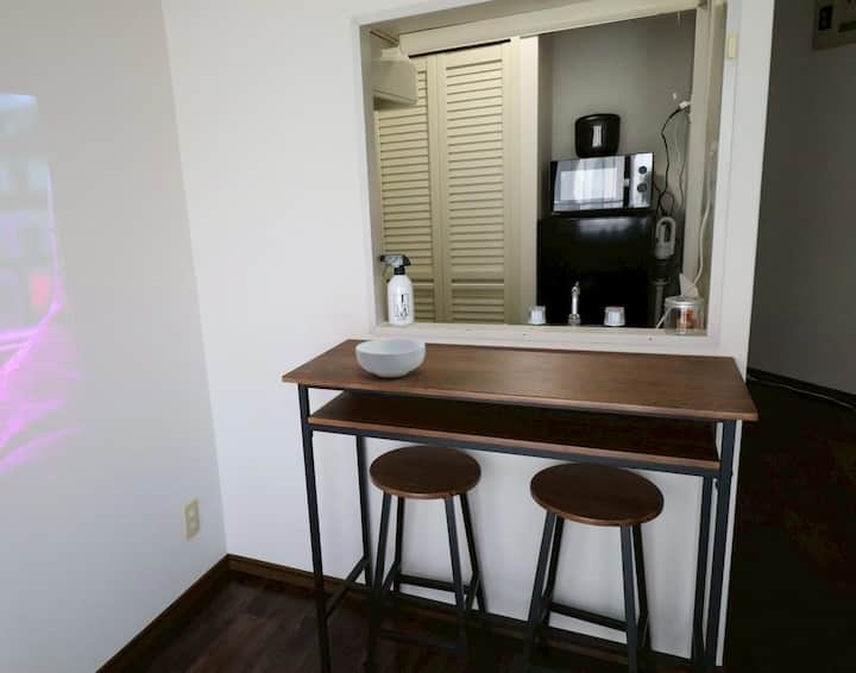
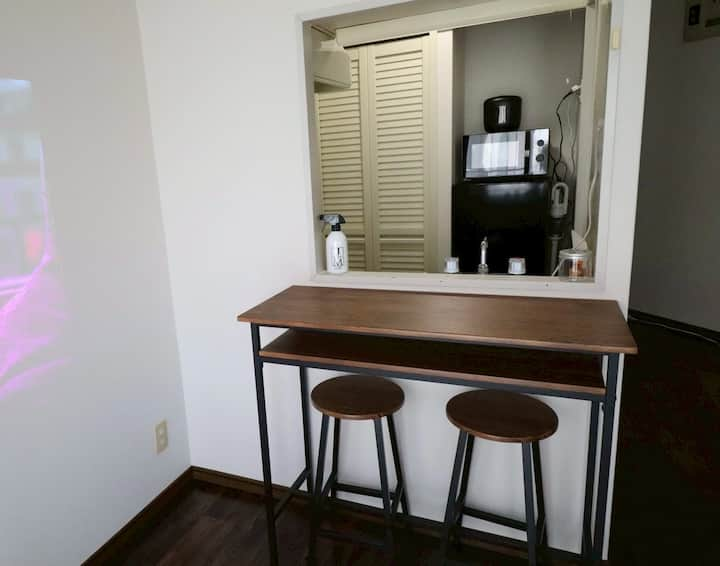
- cereal bowl (390, 358)
